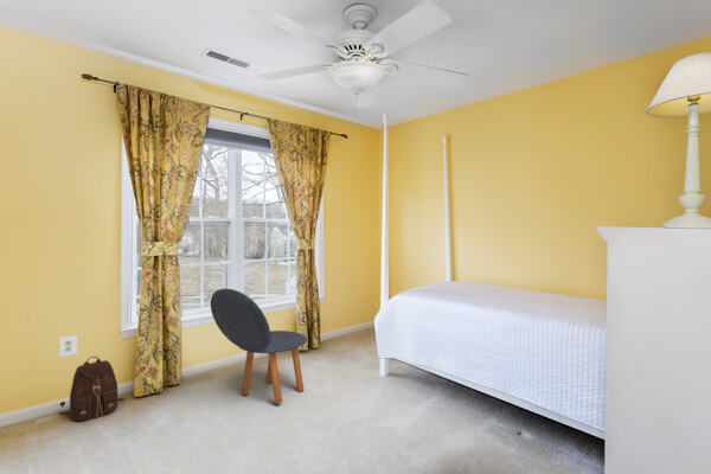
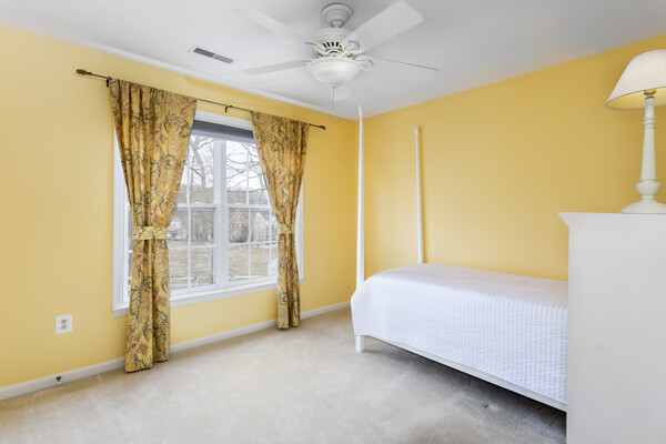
- backpack (94, 385)
- chair (264, 340)
